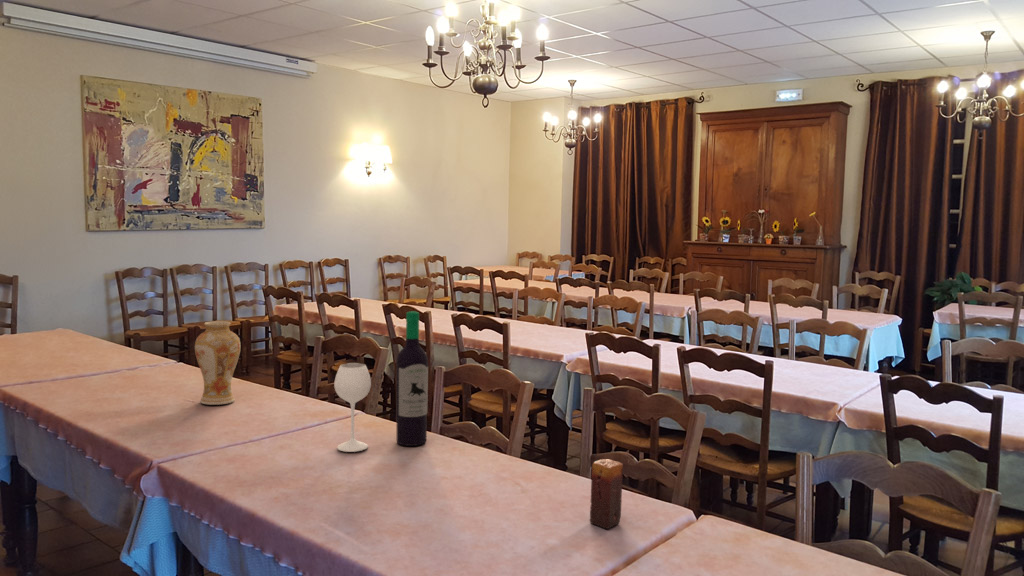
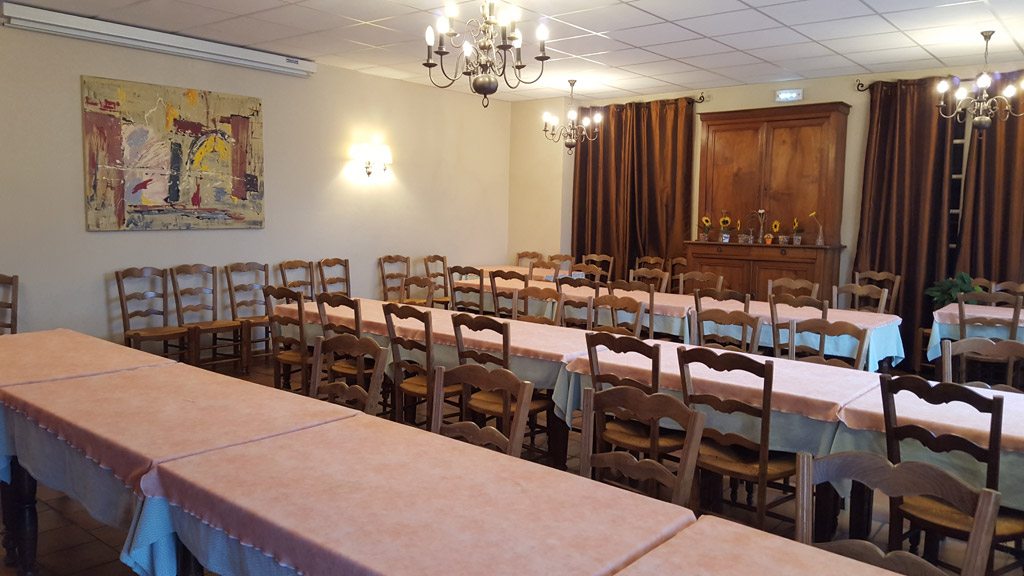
- wine bottle (370, 379)
- candle (606, 492)
- vase (218, 362)
